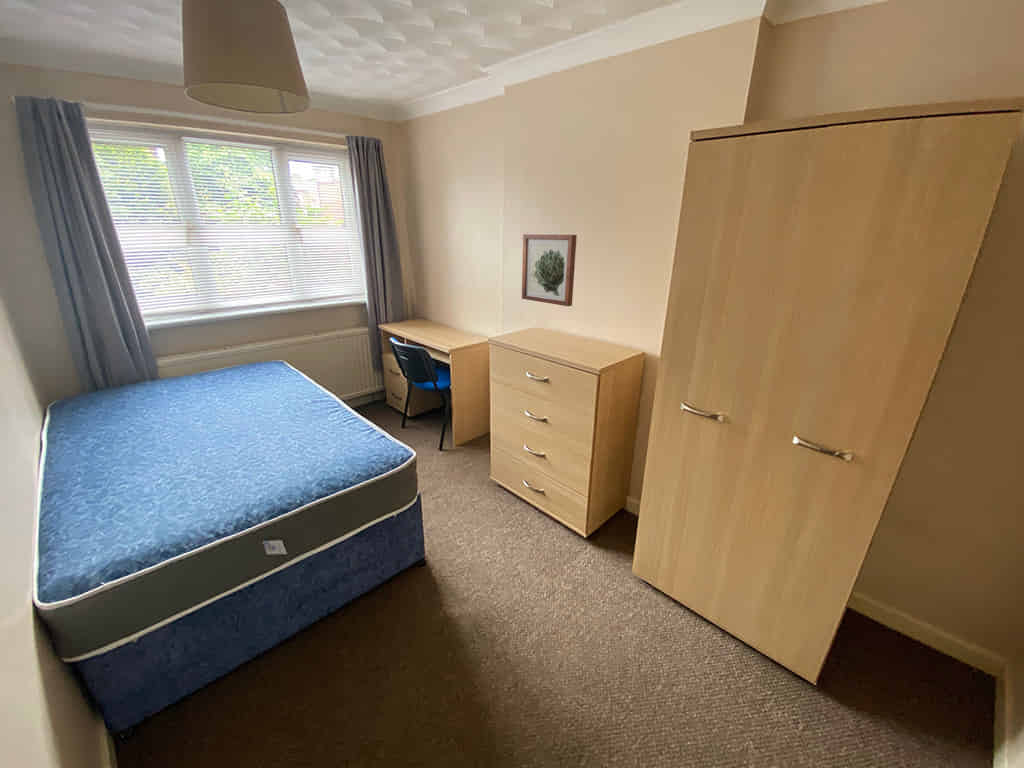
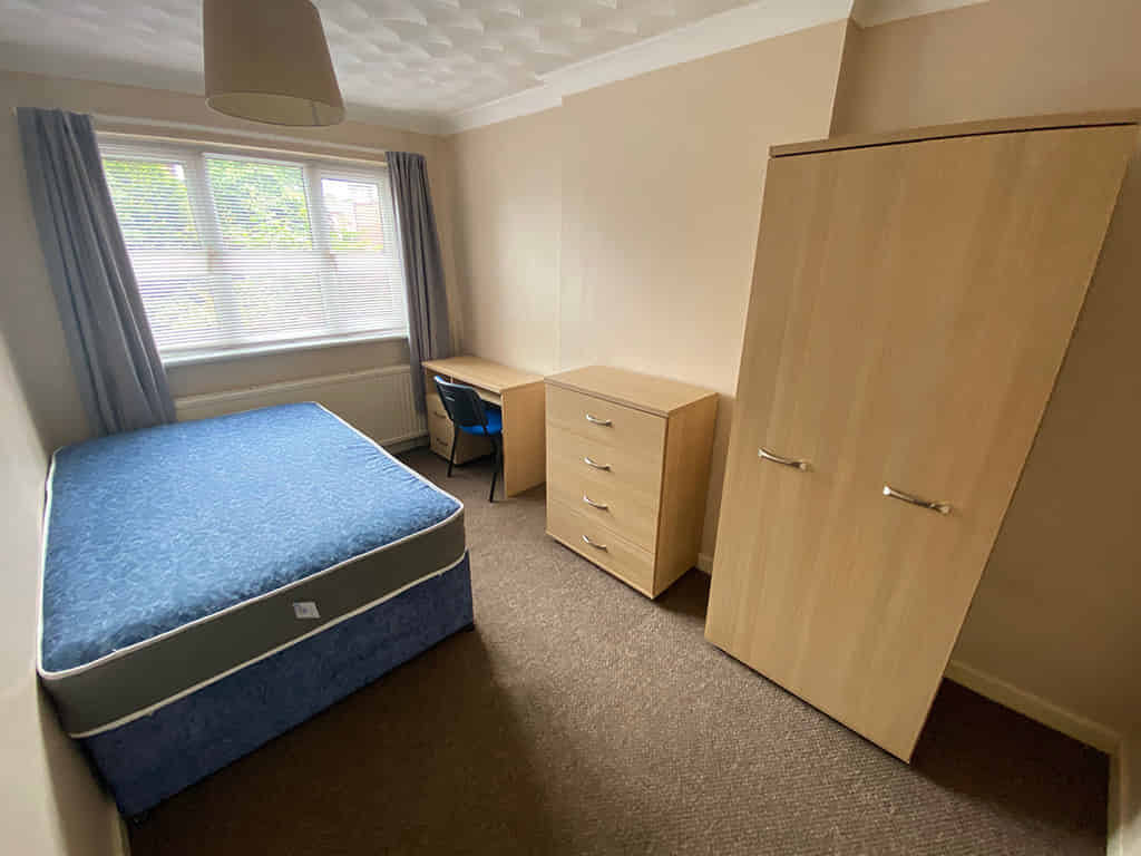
- wall art (547, 269)
